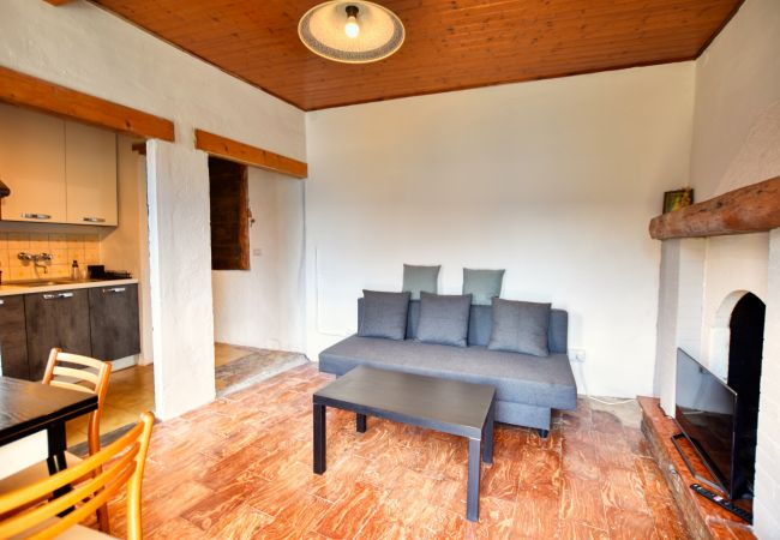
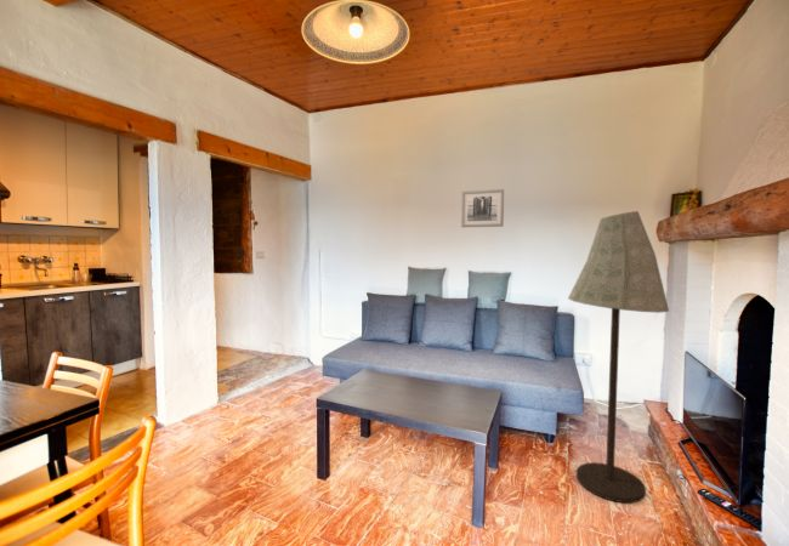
+ floor lamp (614, 349)
+ wall art (482, 209)
